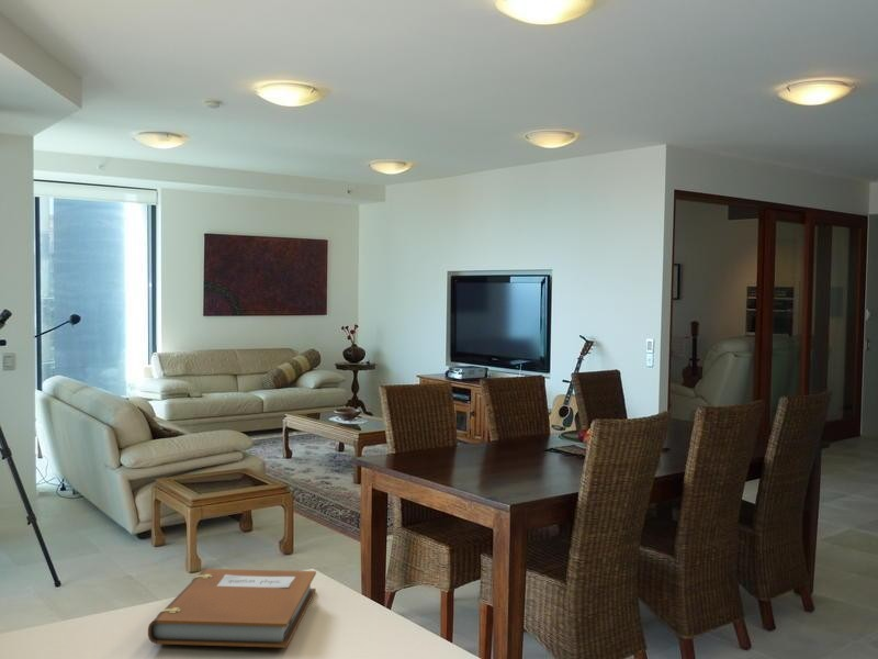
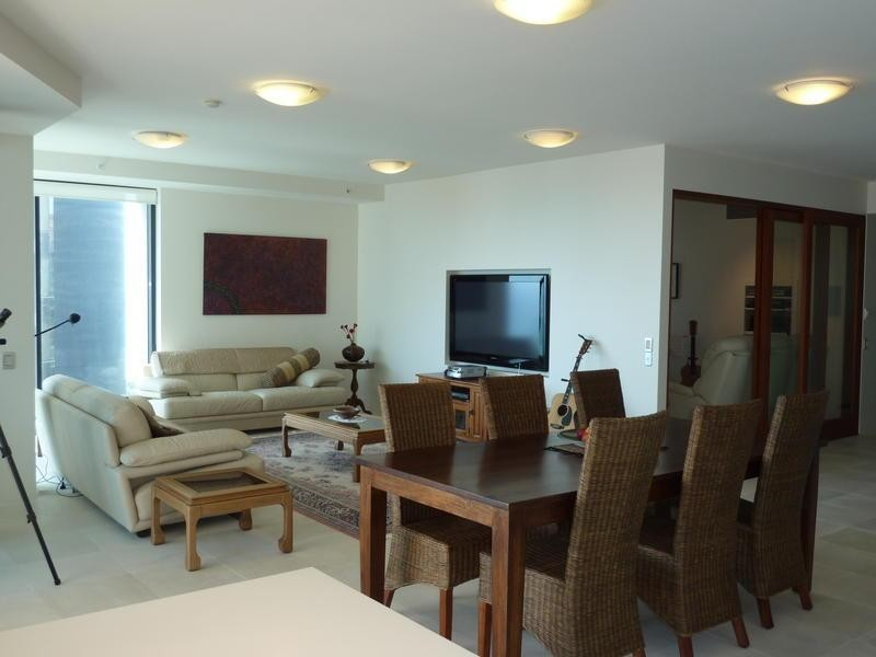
- notebook (239, 602)
